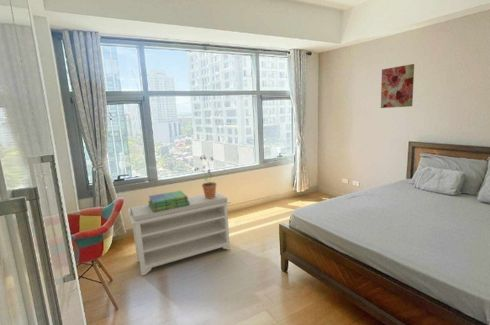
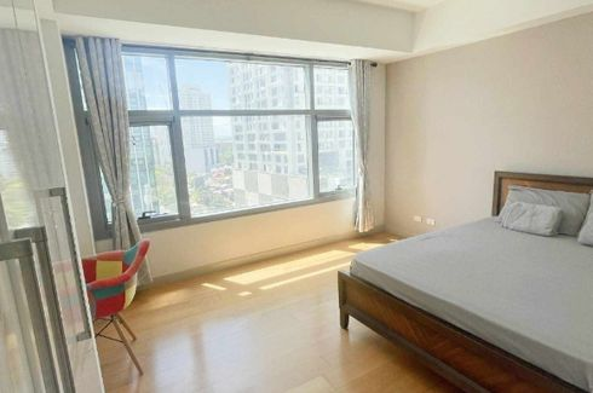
- wall art (396, 87)
- potted plant (206, 176)
- bench (182, 228)
- stack of books (168, 200)
